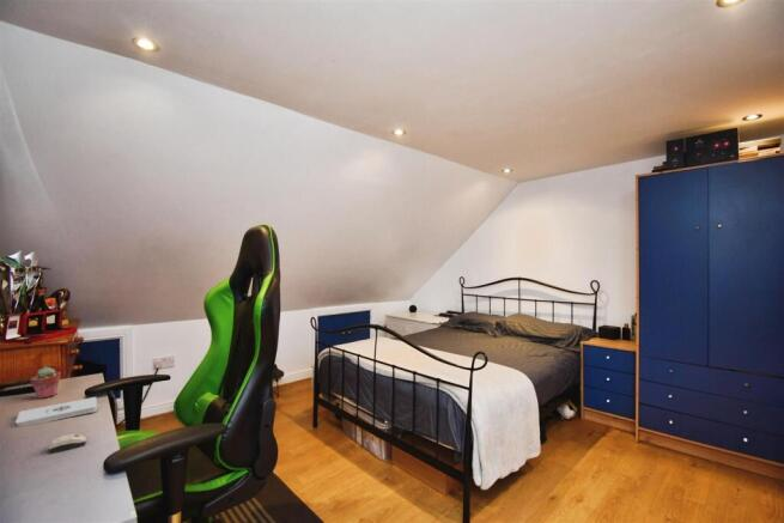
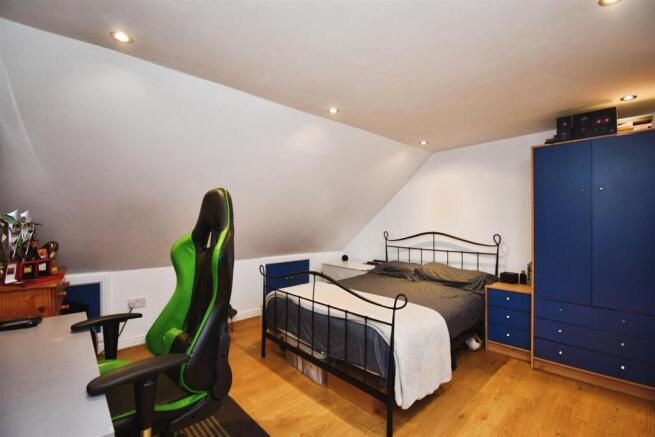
- computer mouse (67, 440)
- notepad (59, 411)
- potted succulent (45, 381)
